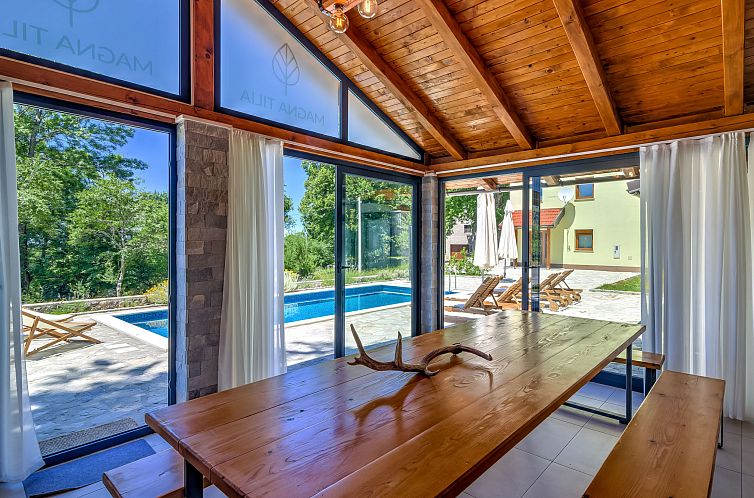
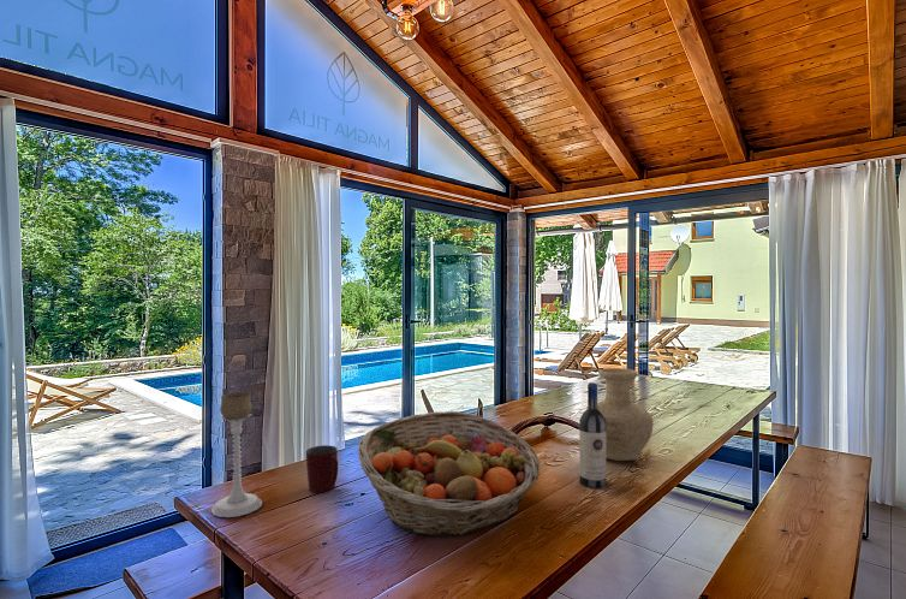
+ fruit basket (451, 467)
+ mug (324, 469)
+ vase (618, 414)
+ wine bottle (592, 433)
+ candle holder (237, 450)
